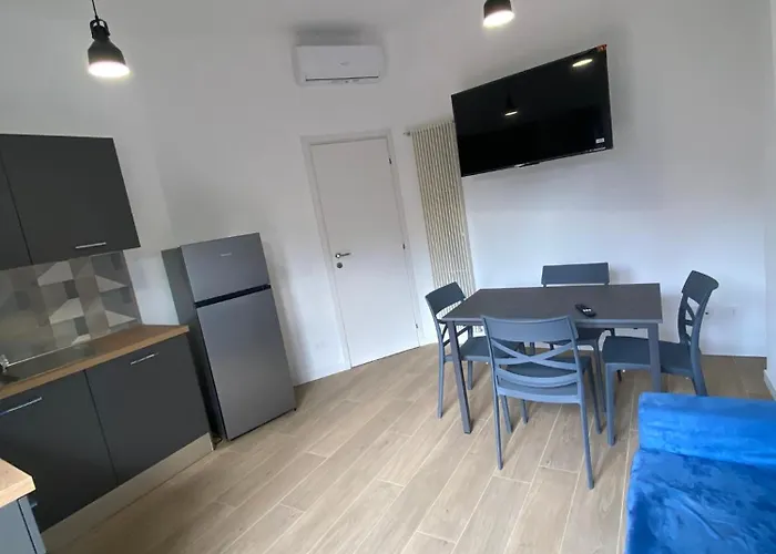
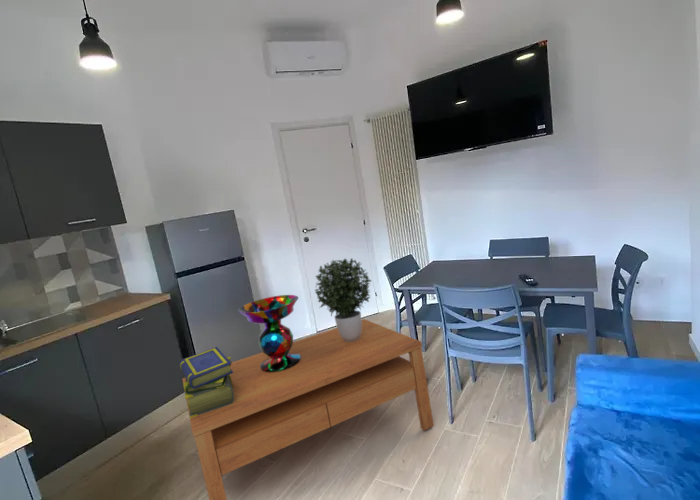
+ coffee table (308, 402)
+ stack of books (209, 378)
+ potted plant (345, 299)
+ decorative bowl (274, 333)
